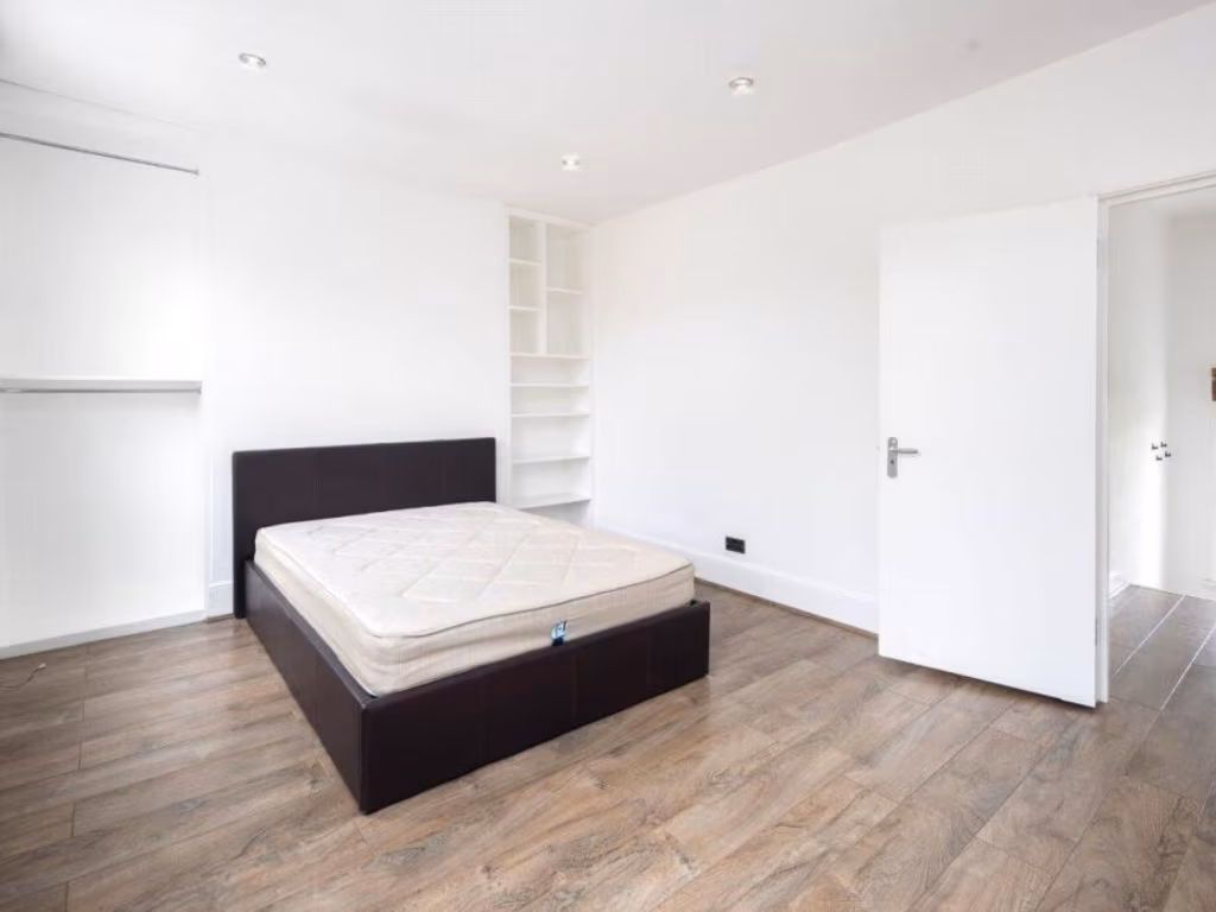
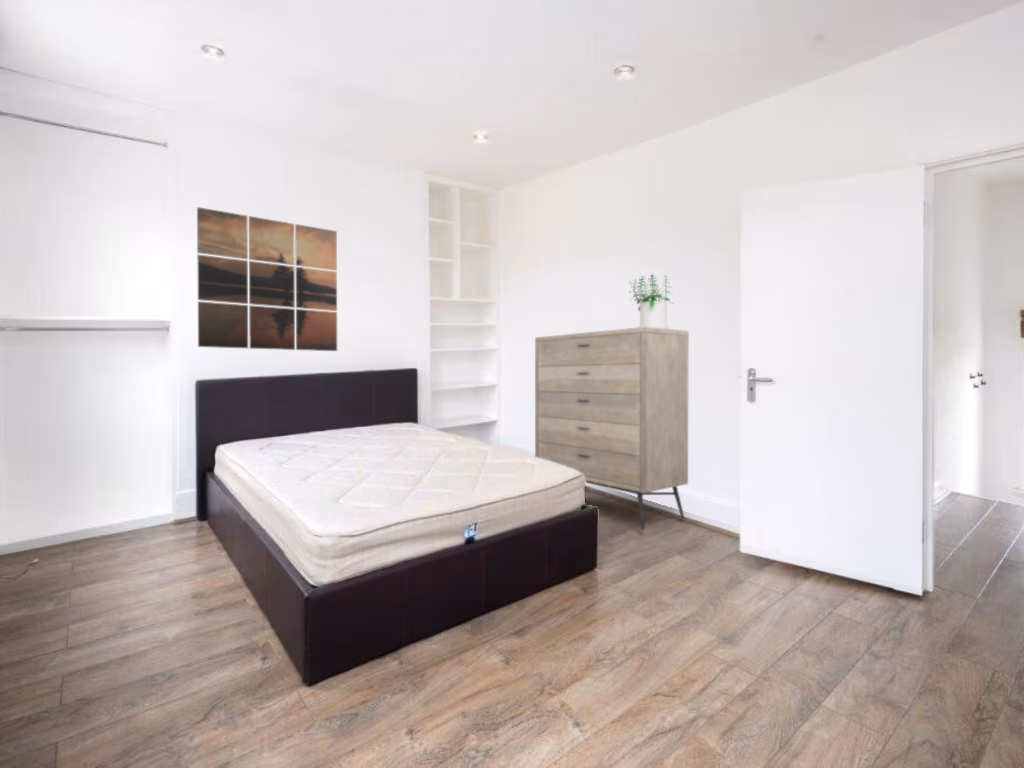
+ potted plant (649, 302)
+ dresser (605, 421)
+ wall art (272, 284)
